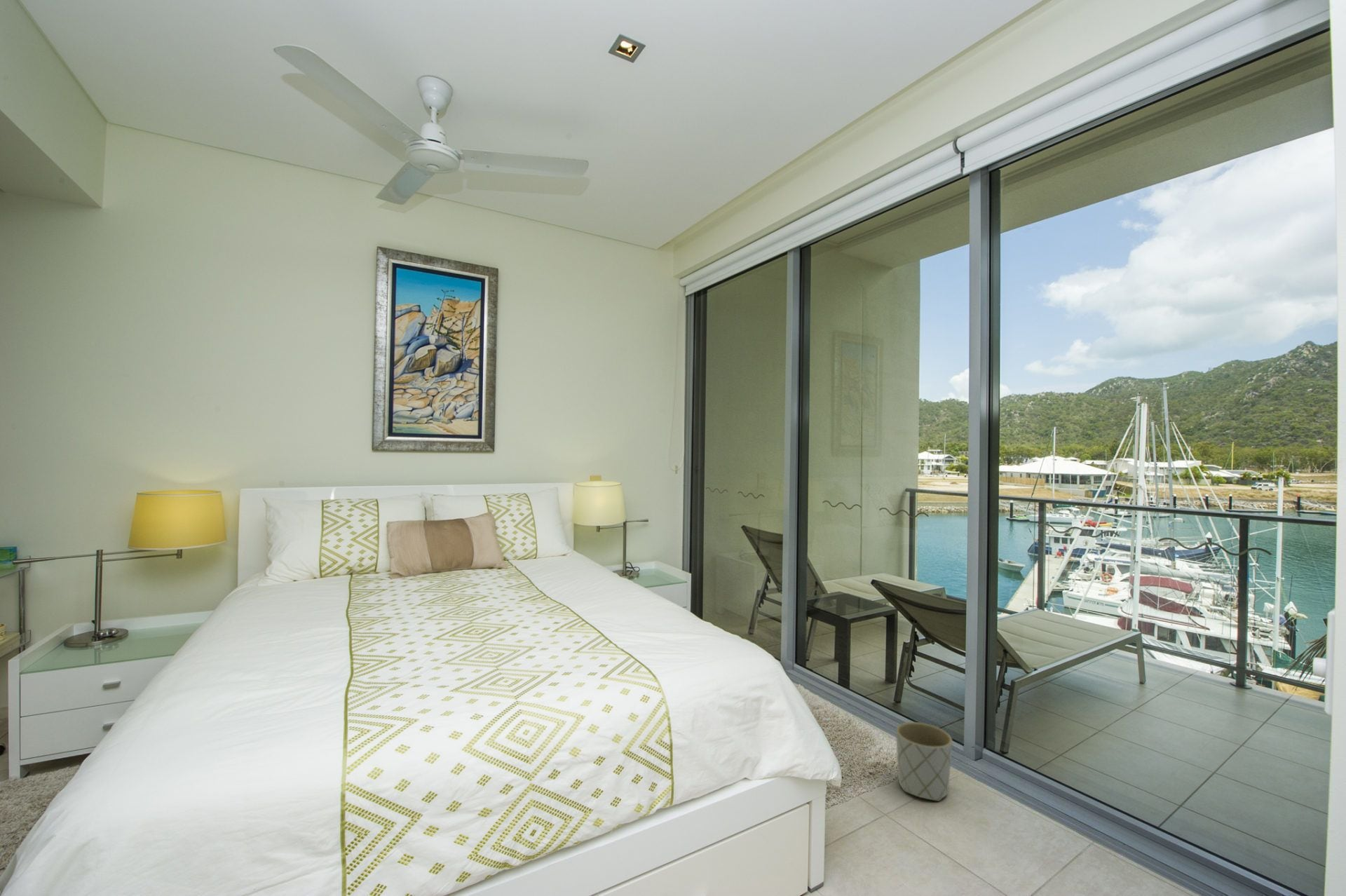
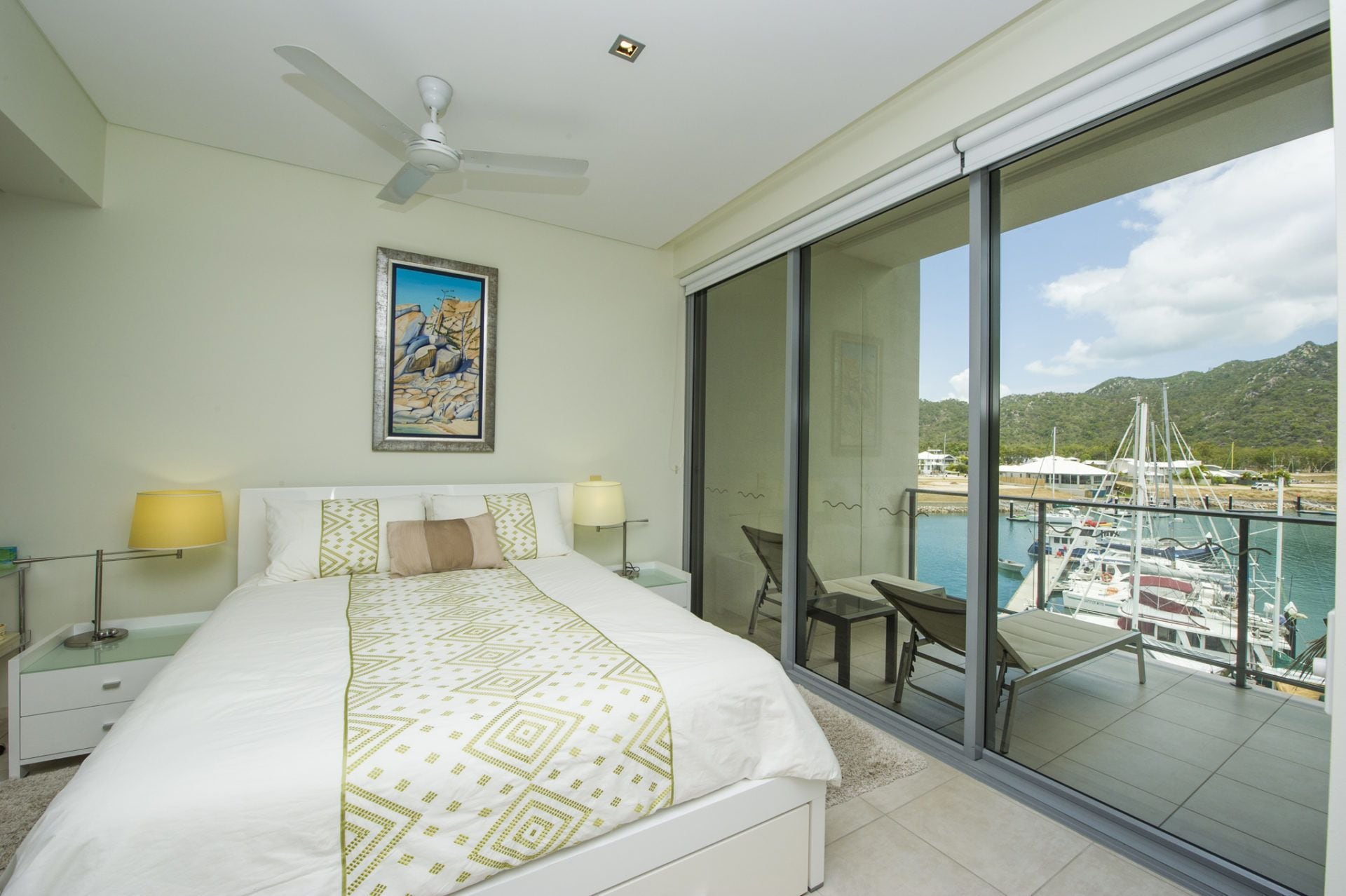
- planter (923, 761)
